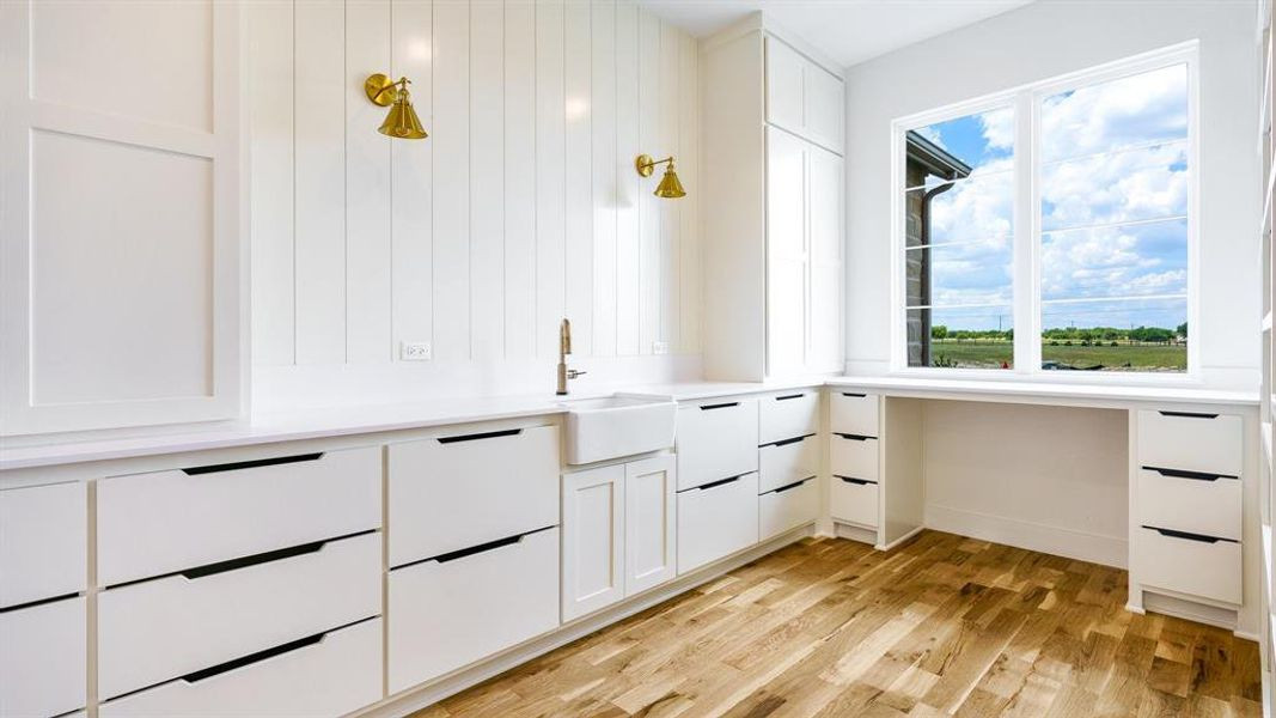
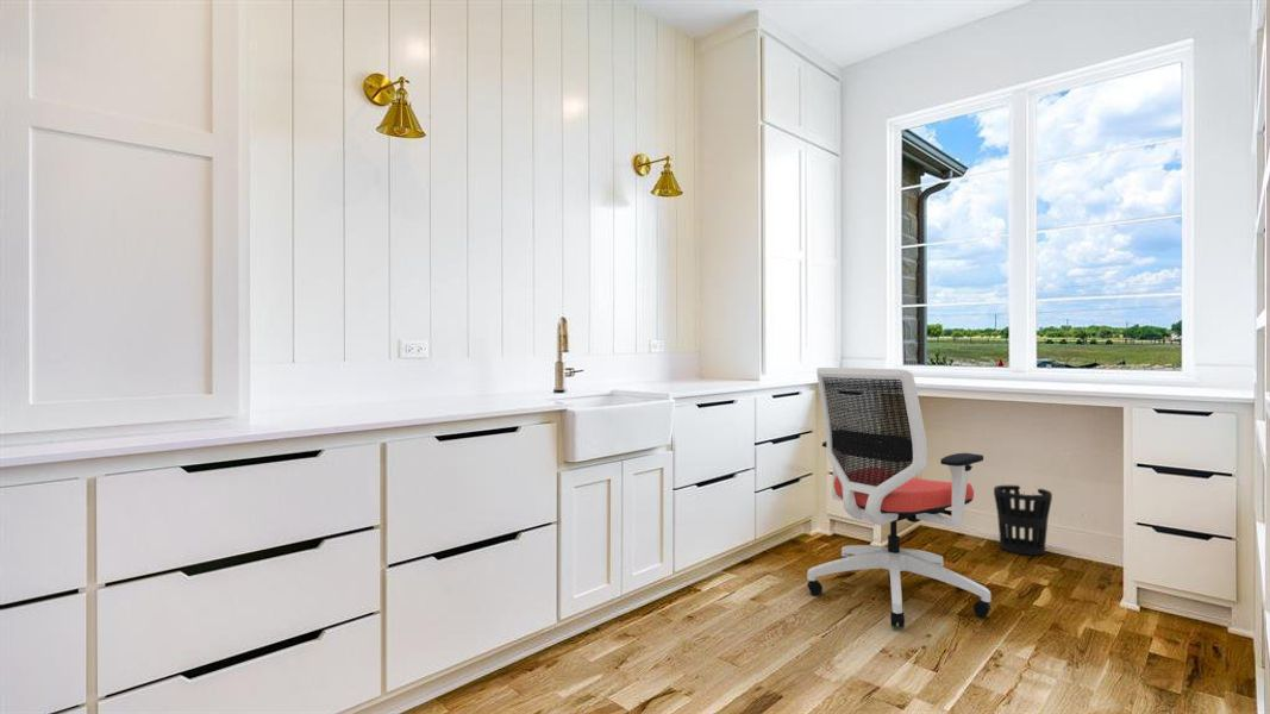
+ wastebasket (1021, 519)
+ office chair (897, 480)
